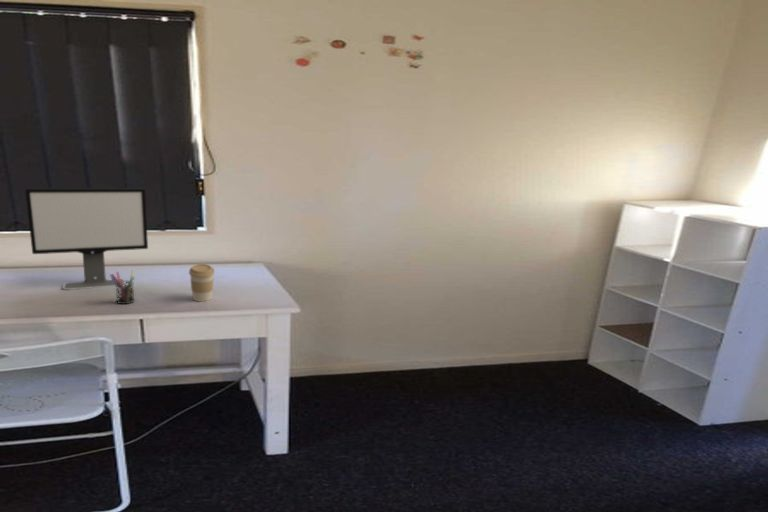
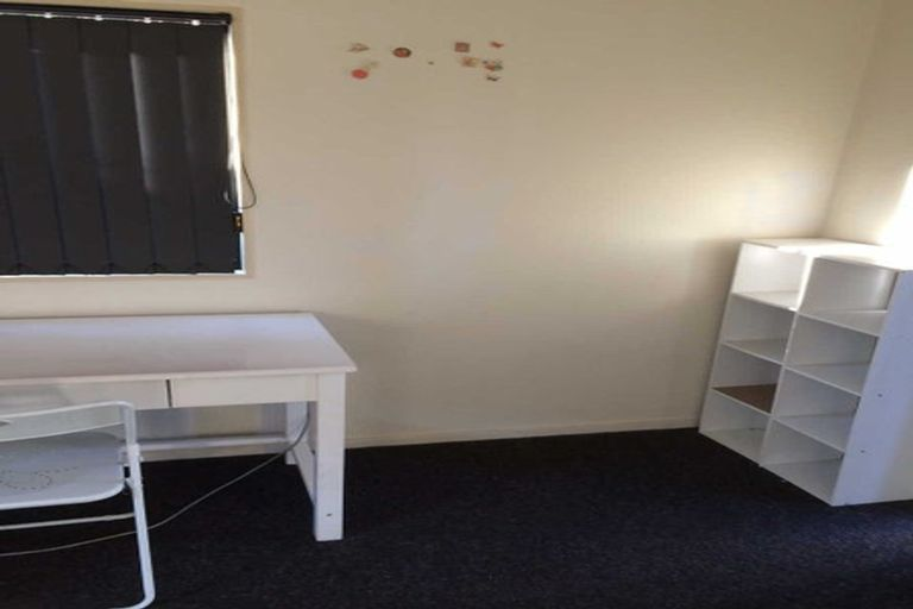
- computer monitor (91, 237)
- pen holder (125, 286)
- coffee cup (202, 282)
